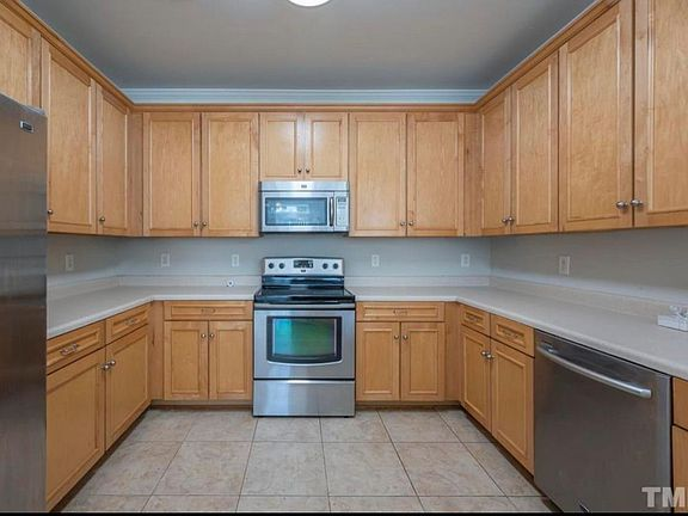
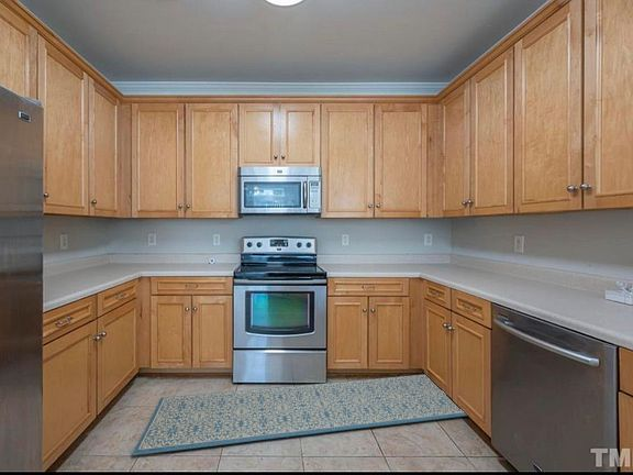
+ rug (322, 404)
